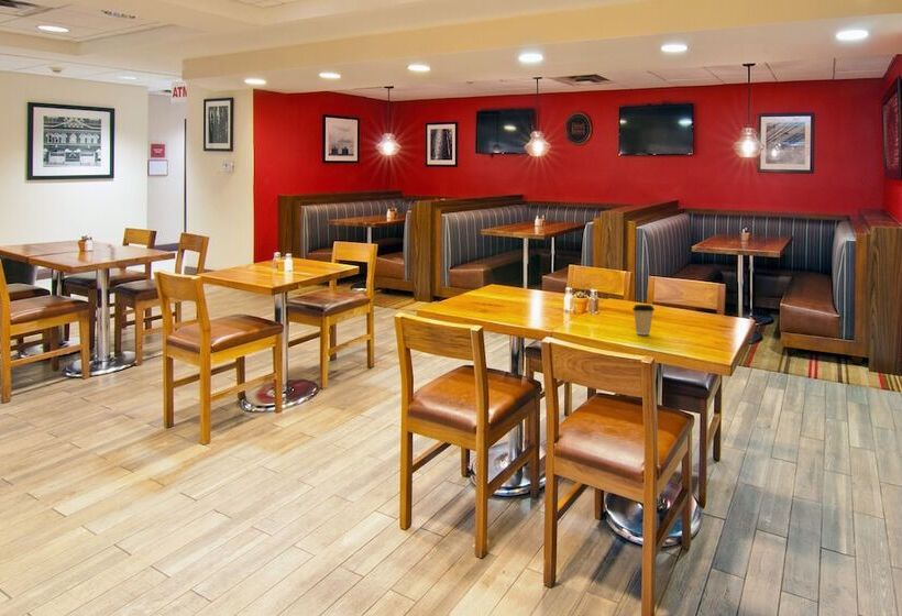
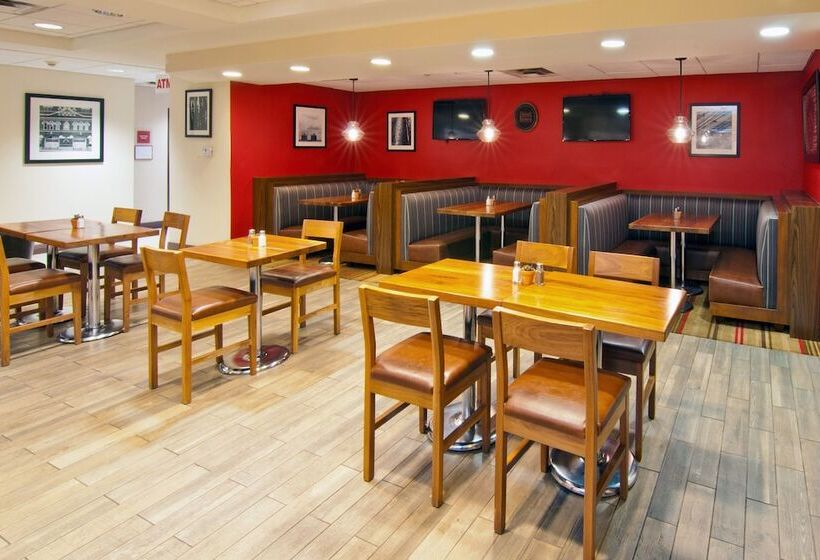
- coffee cup (642, 319)
